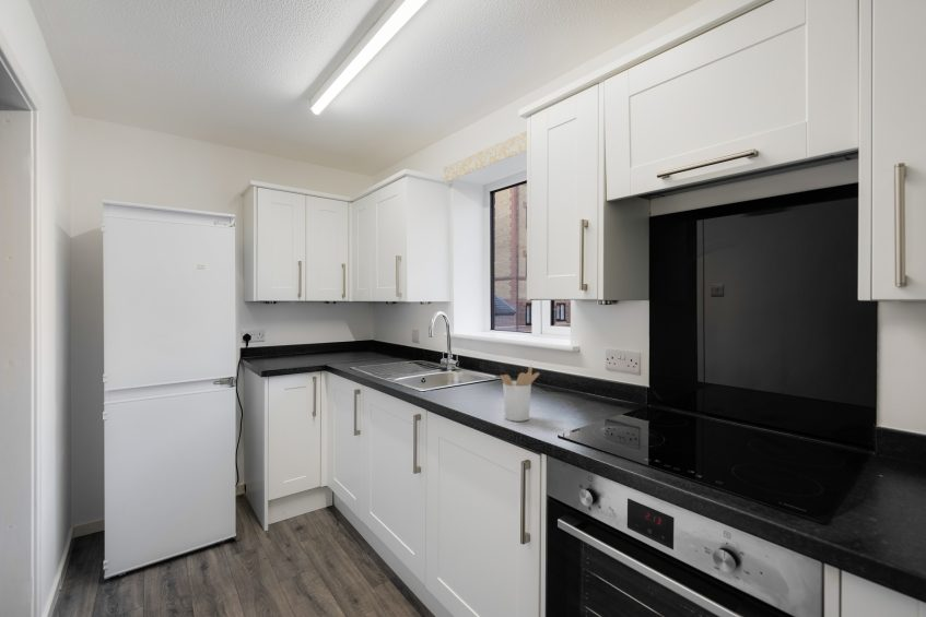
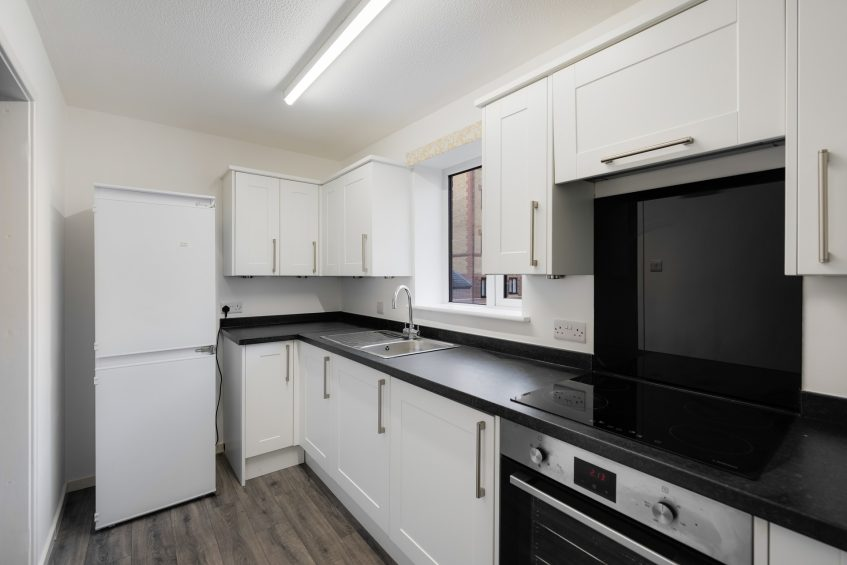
- utensil holder (520, 393)
